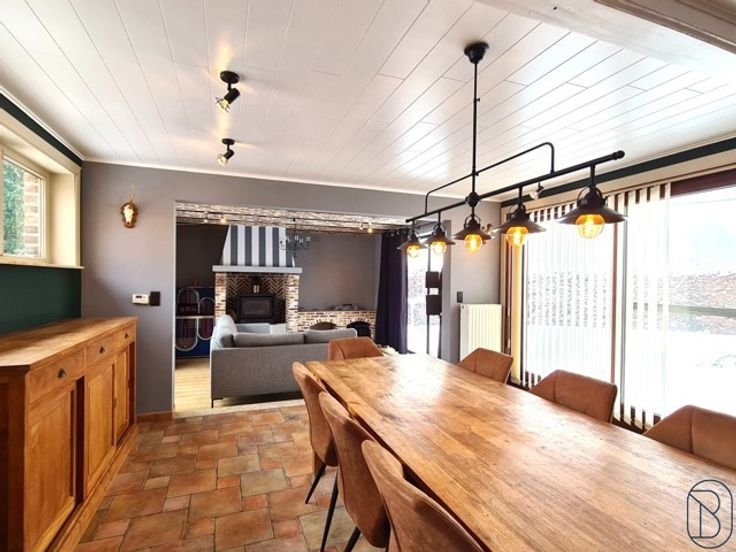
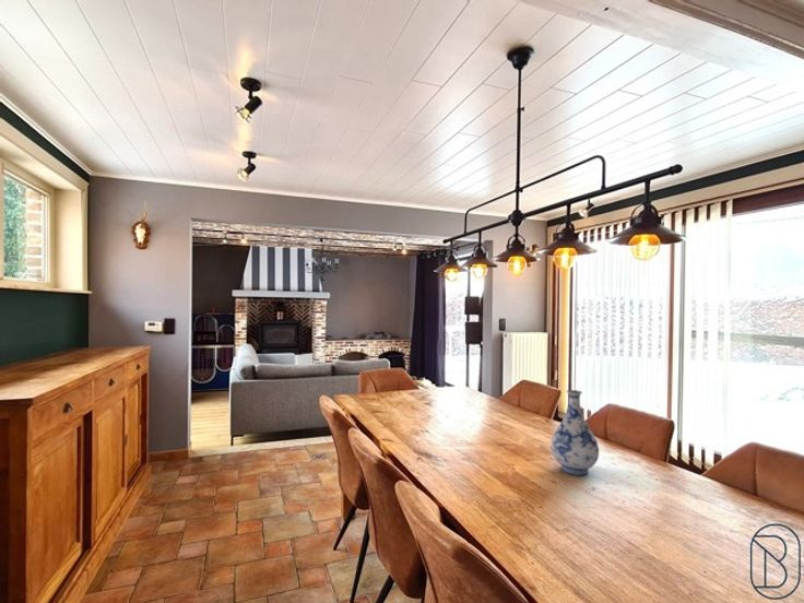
+ vase (574, 430)
